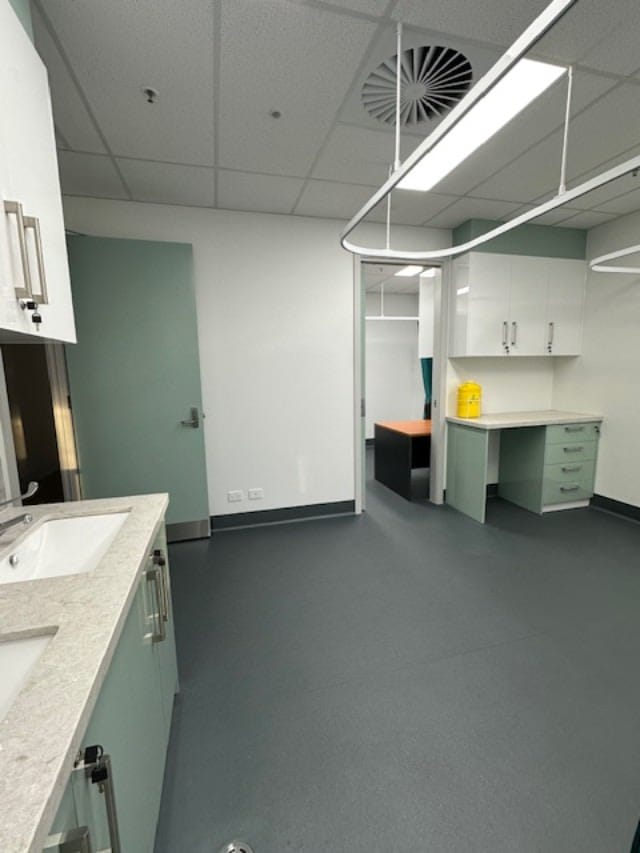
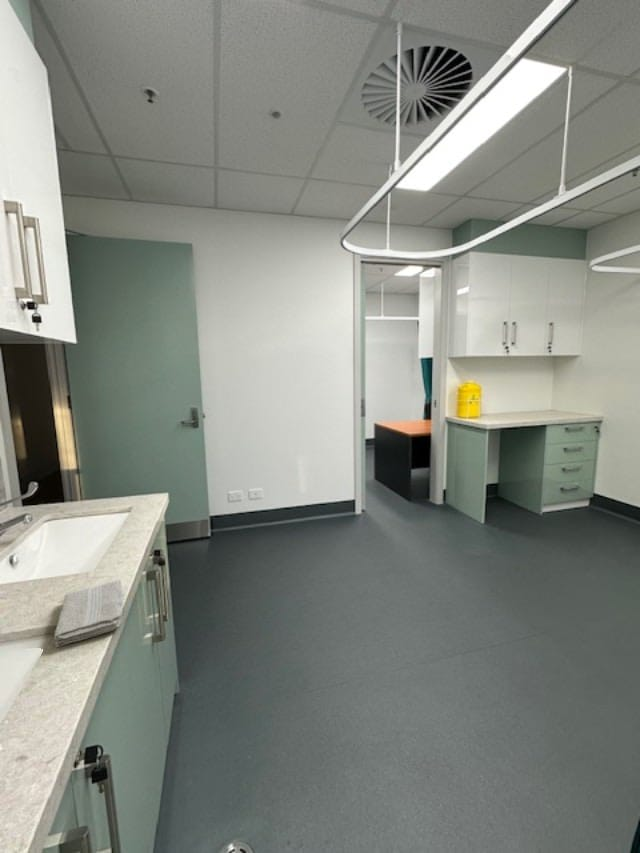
+ washcloth (91, 608)
